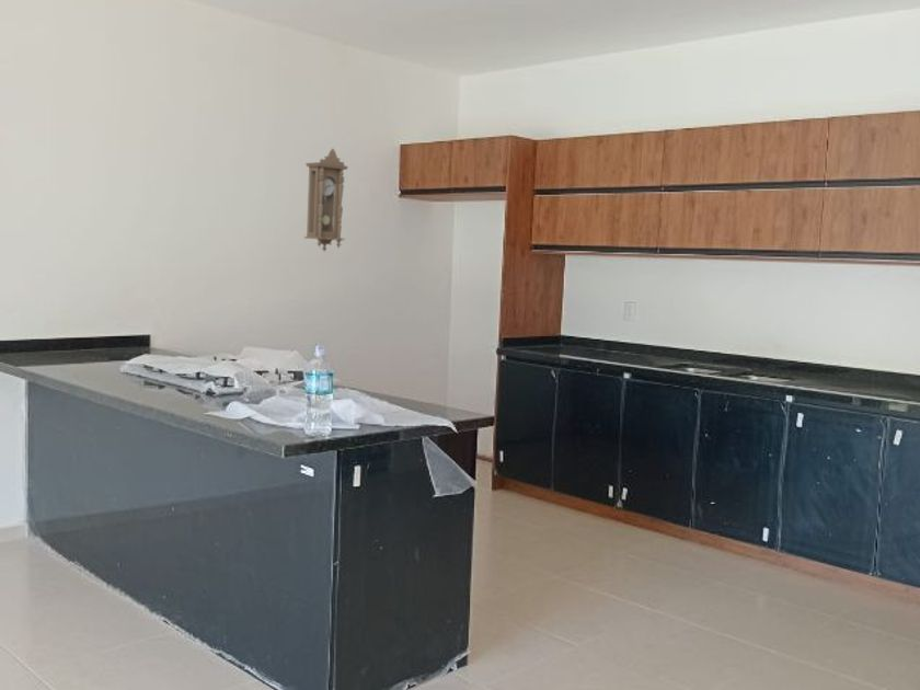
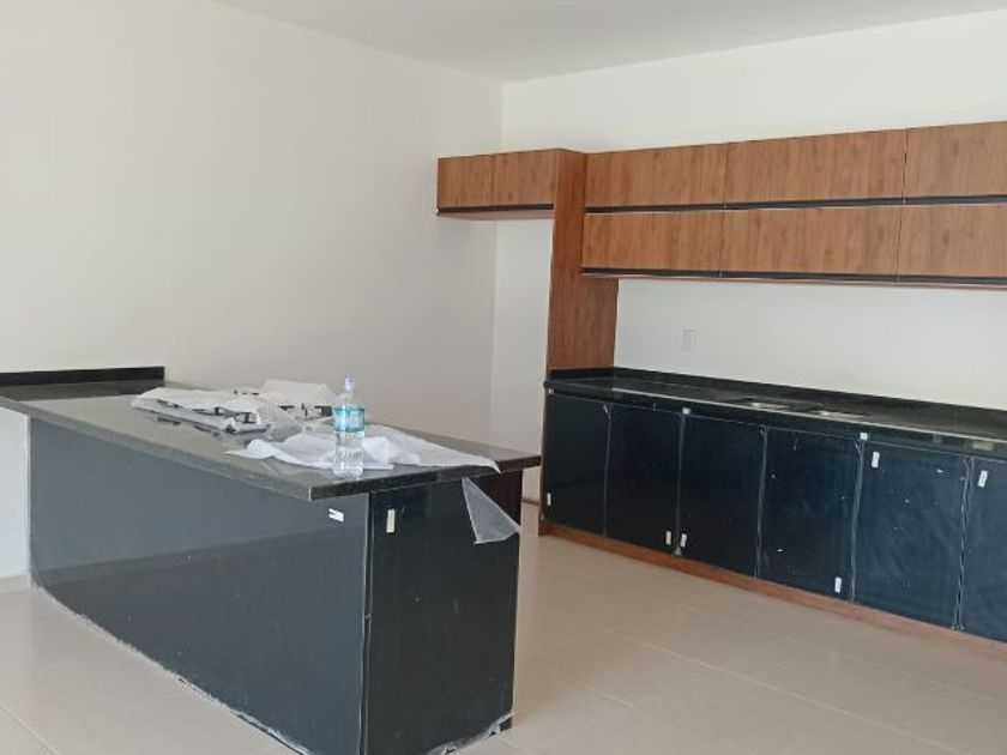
- pendulum clock (325, 200)
